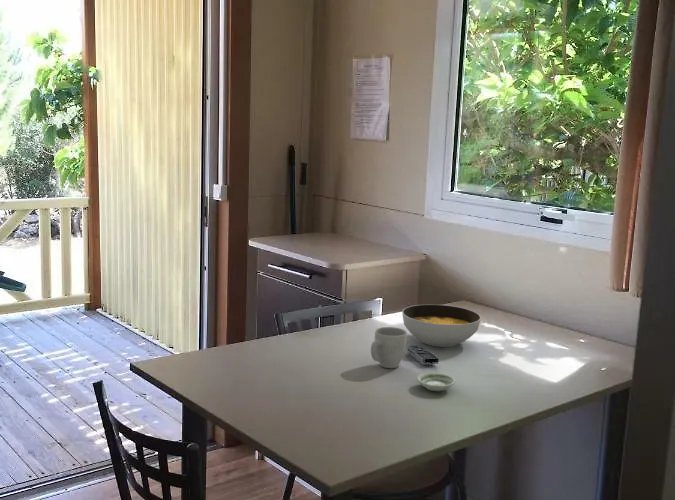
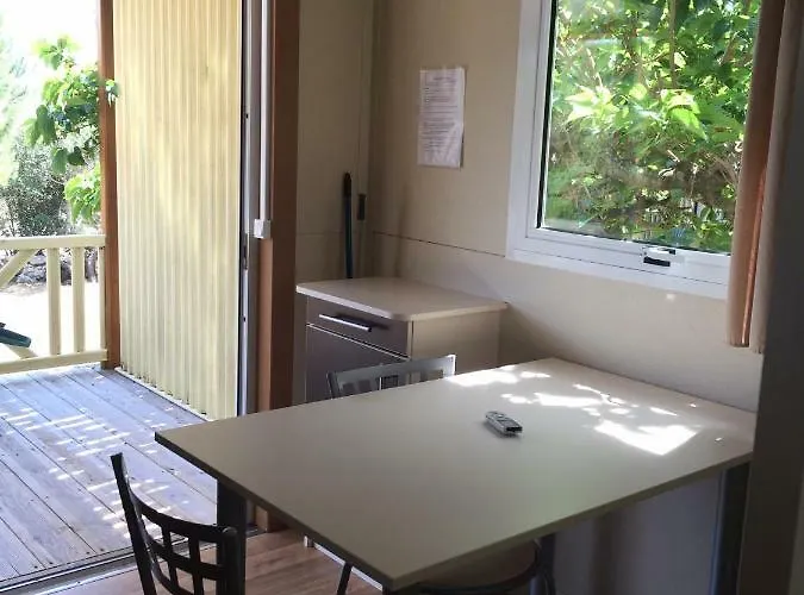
- saucer (435, 383)
- mug (386, 349)
- soup bowl (440, 327)
